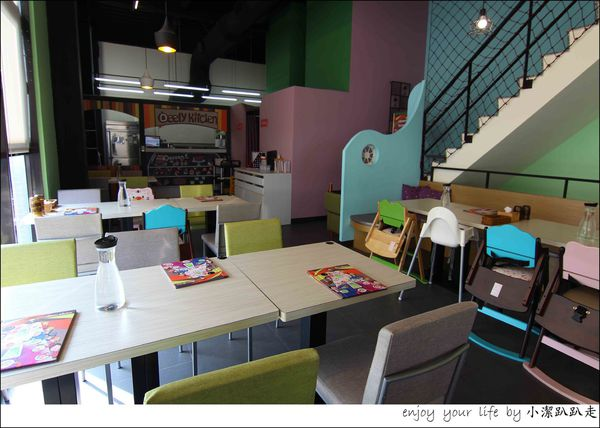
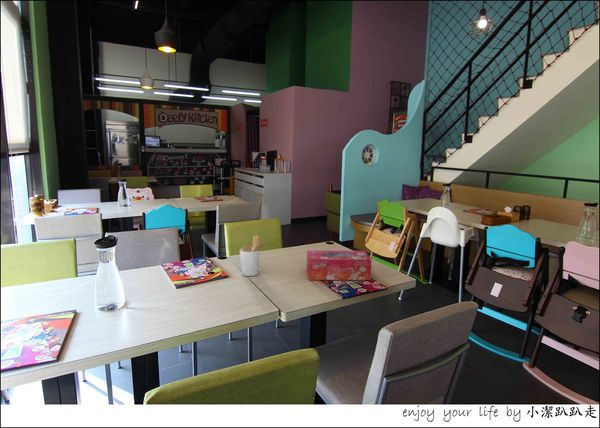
+ utensil holder (254, 256)
+ tissue box (337, 264)
